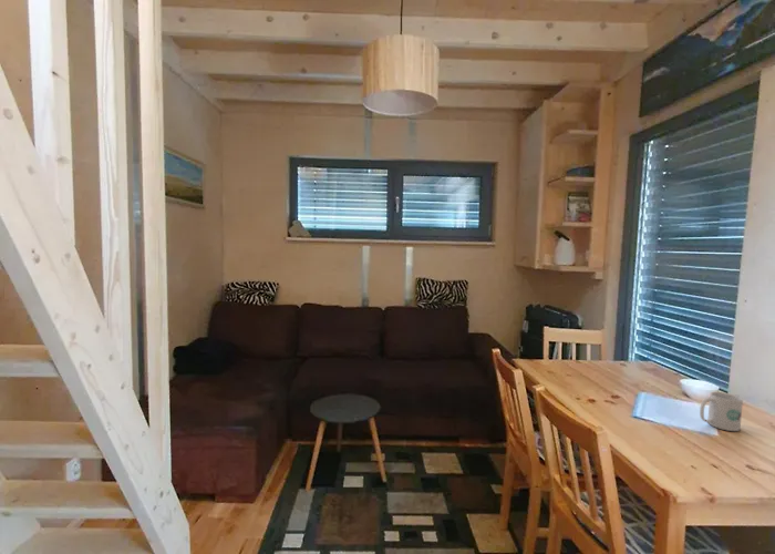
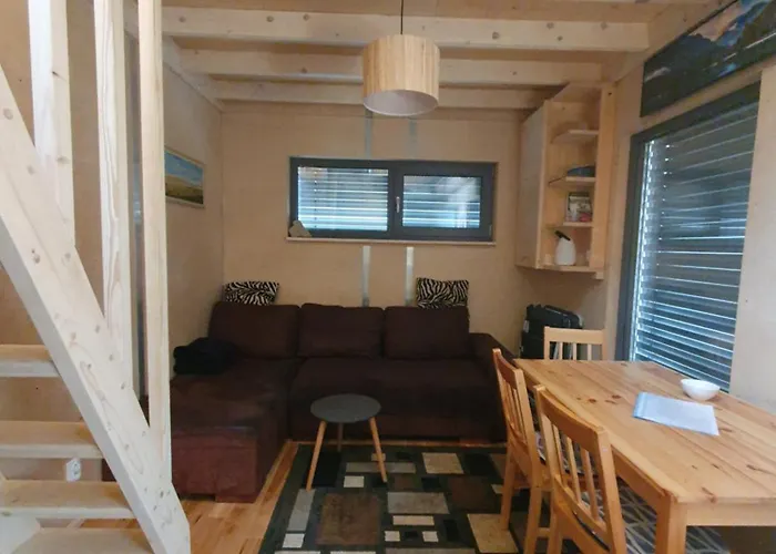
- mug (719, 410)
